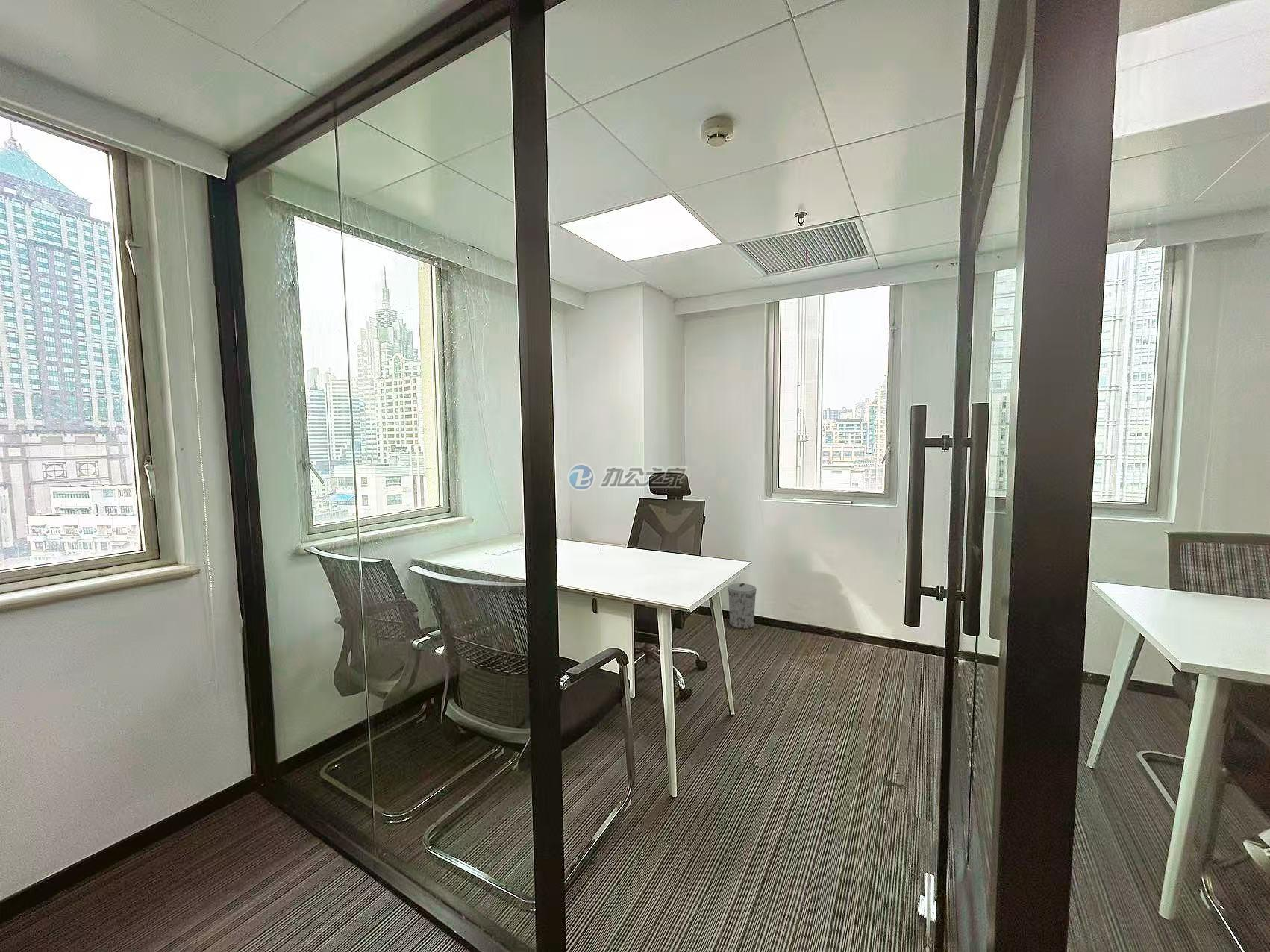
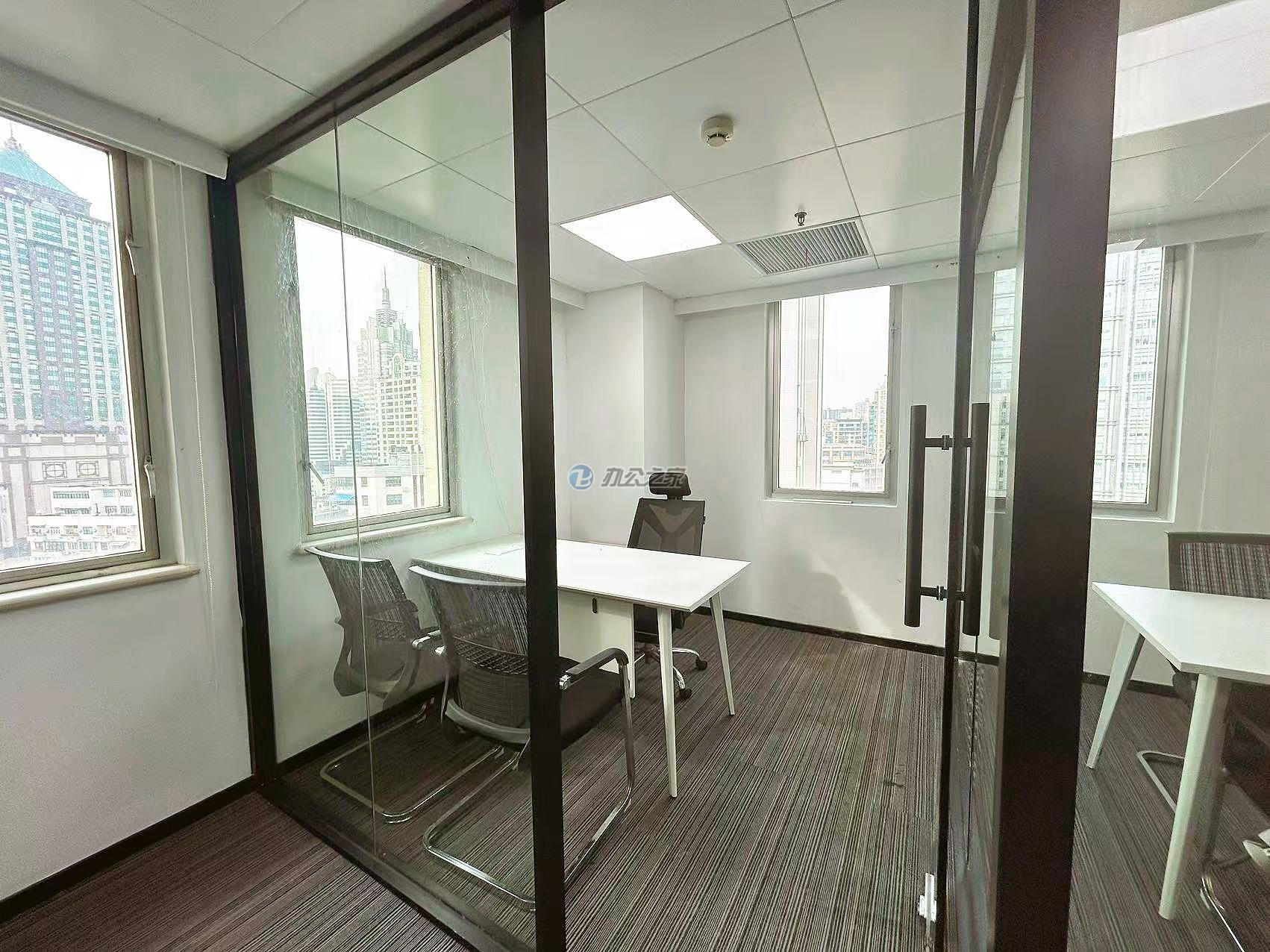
- trash can (742, 604)
